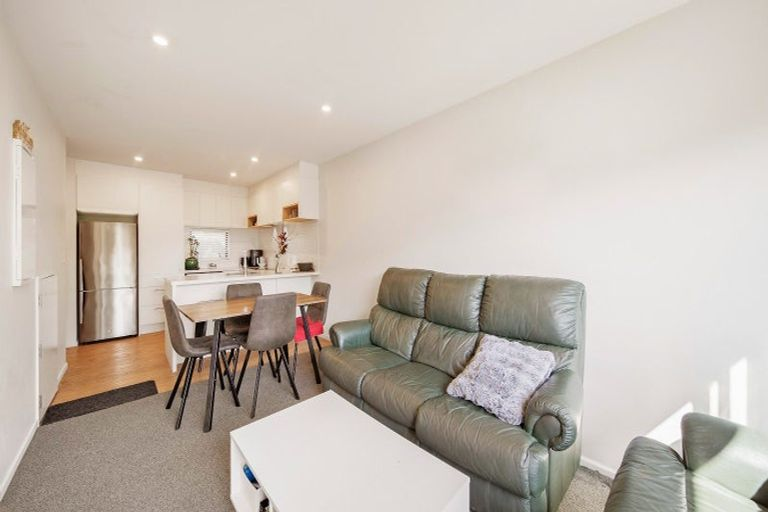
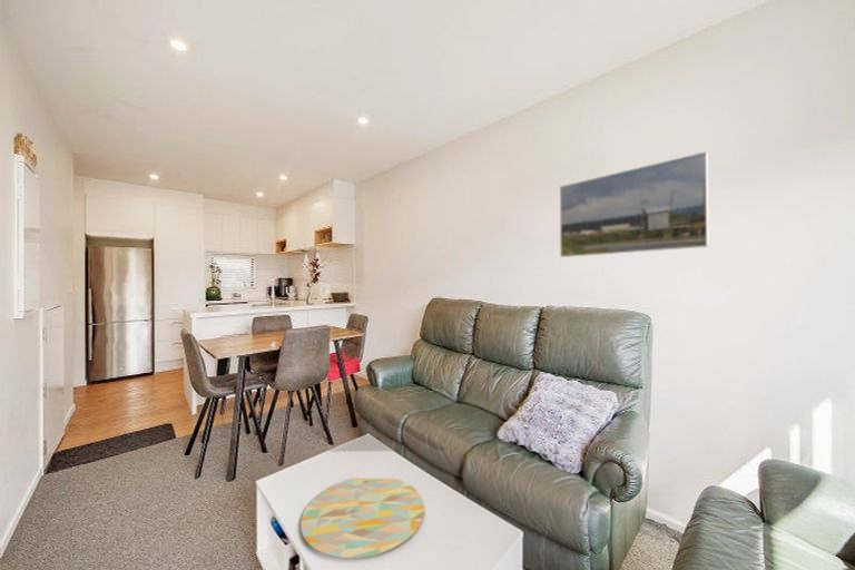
+ decorative tray (364, 509)
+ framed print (623, 212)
